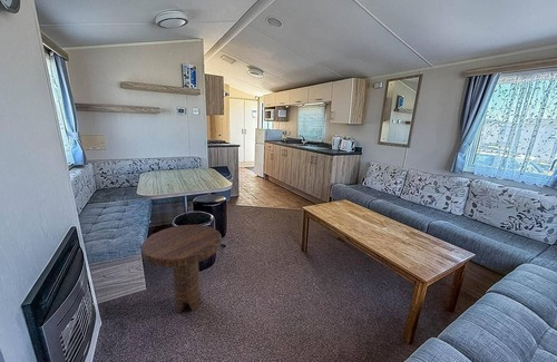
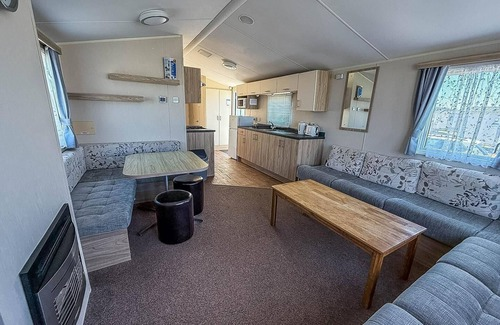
- side table (185, 273)
